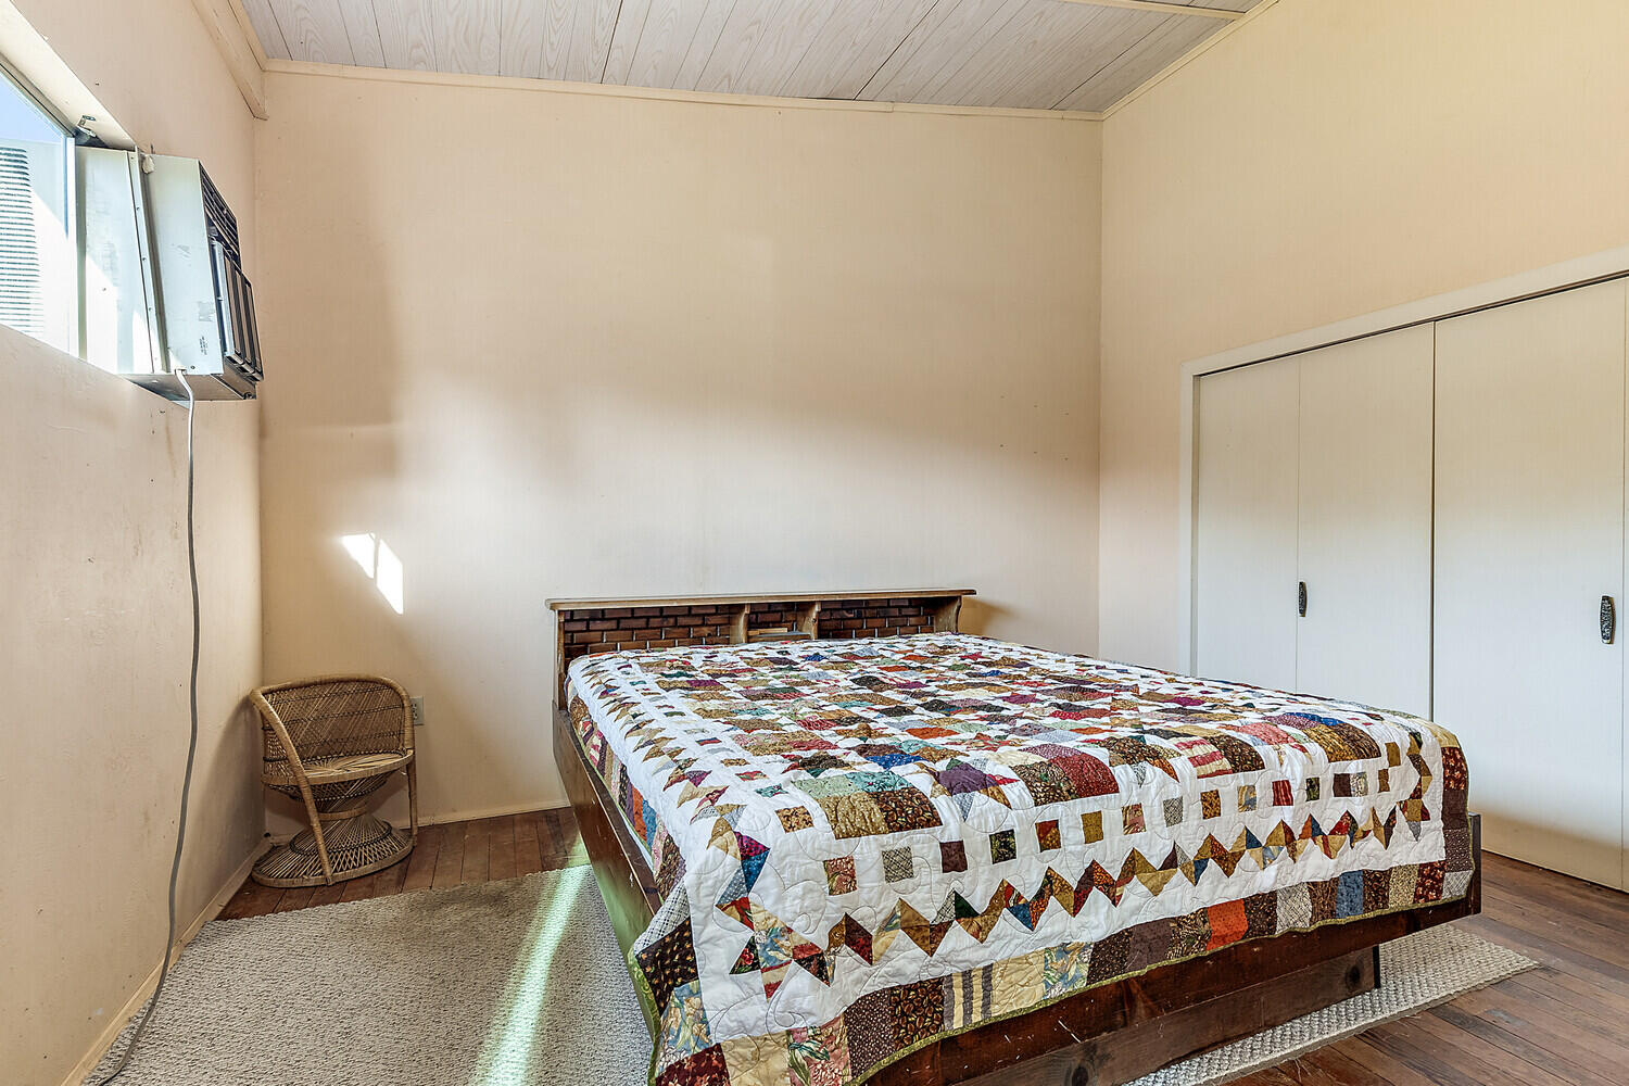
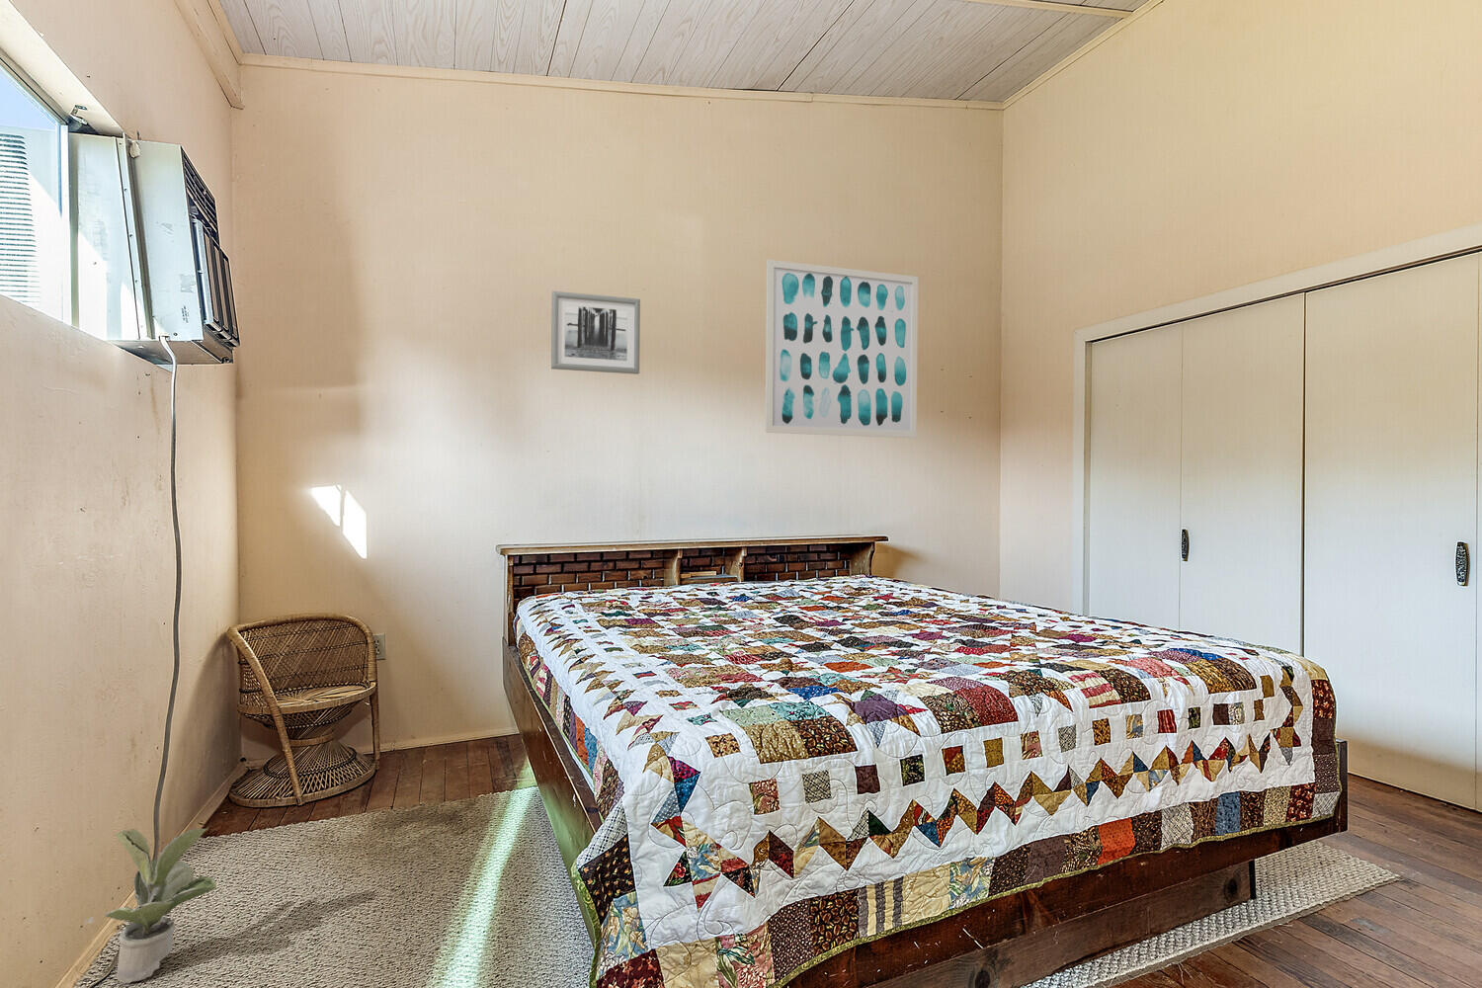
+ wall art (844, 352)
+ wall art (595, 333)
+ potted plant (164, 898)
